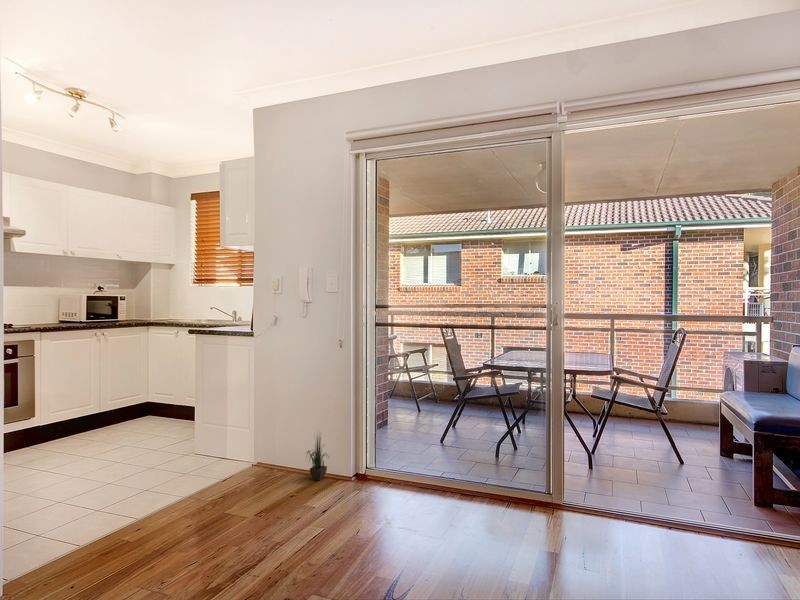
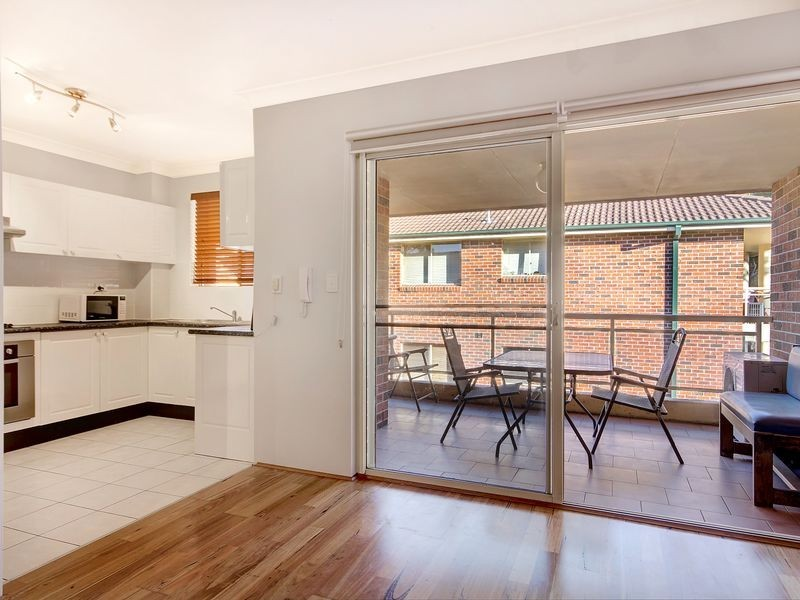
- potted plant (316, 451)
